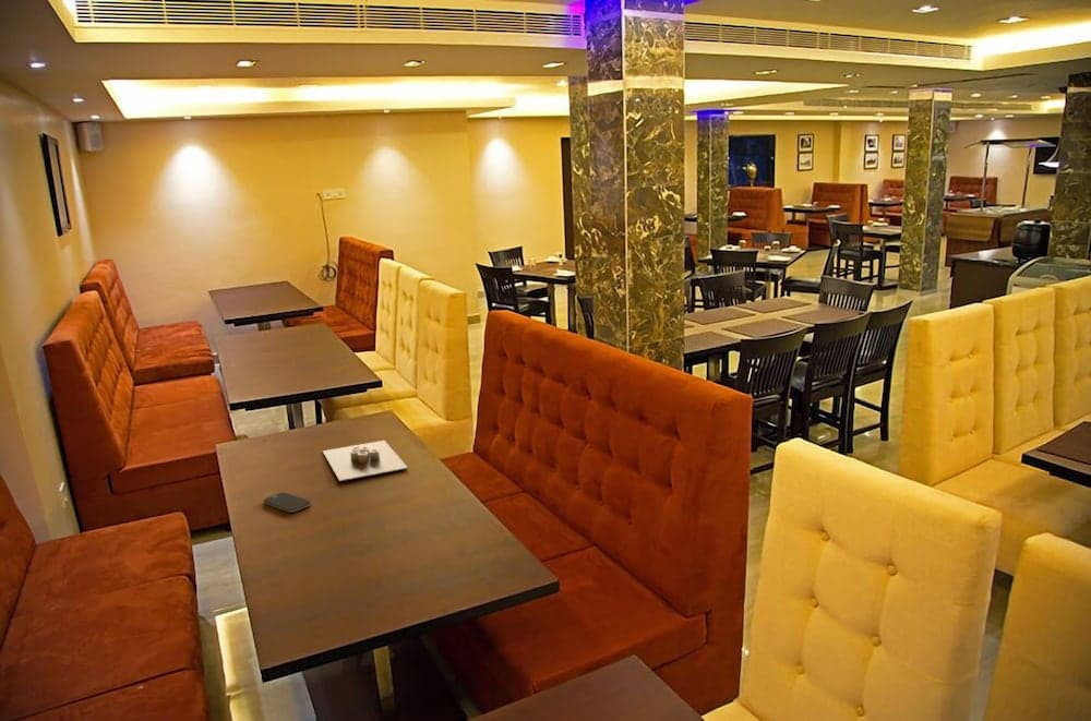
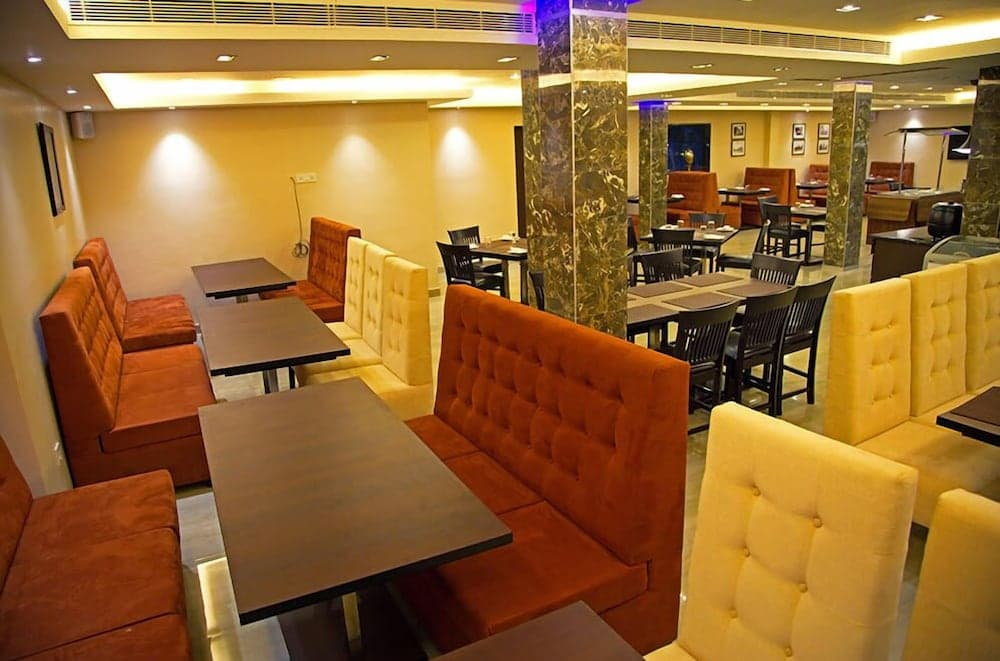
- smartphone (287, 502)
- candle (362, 454)
